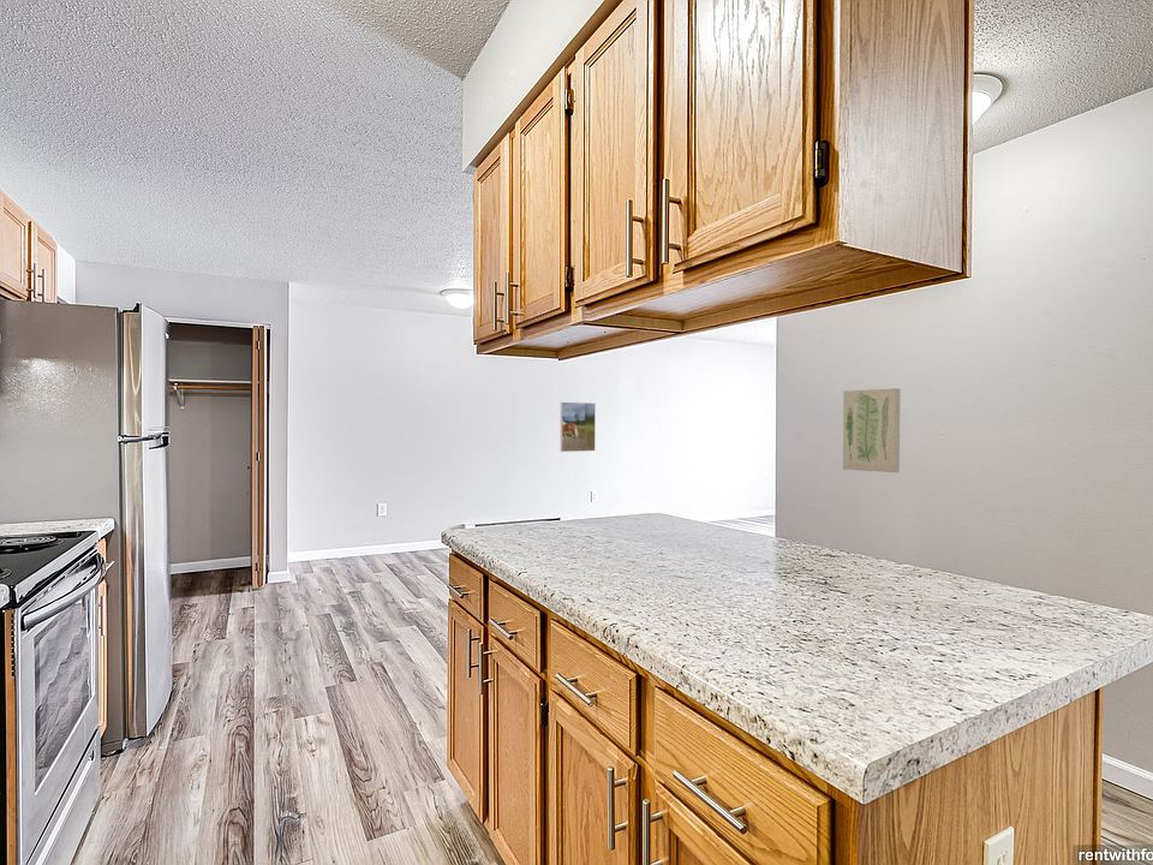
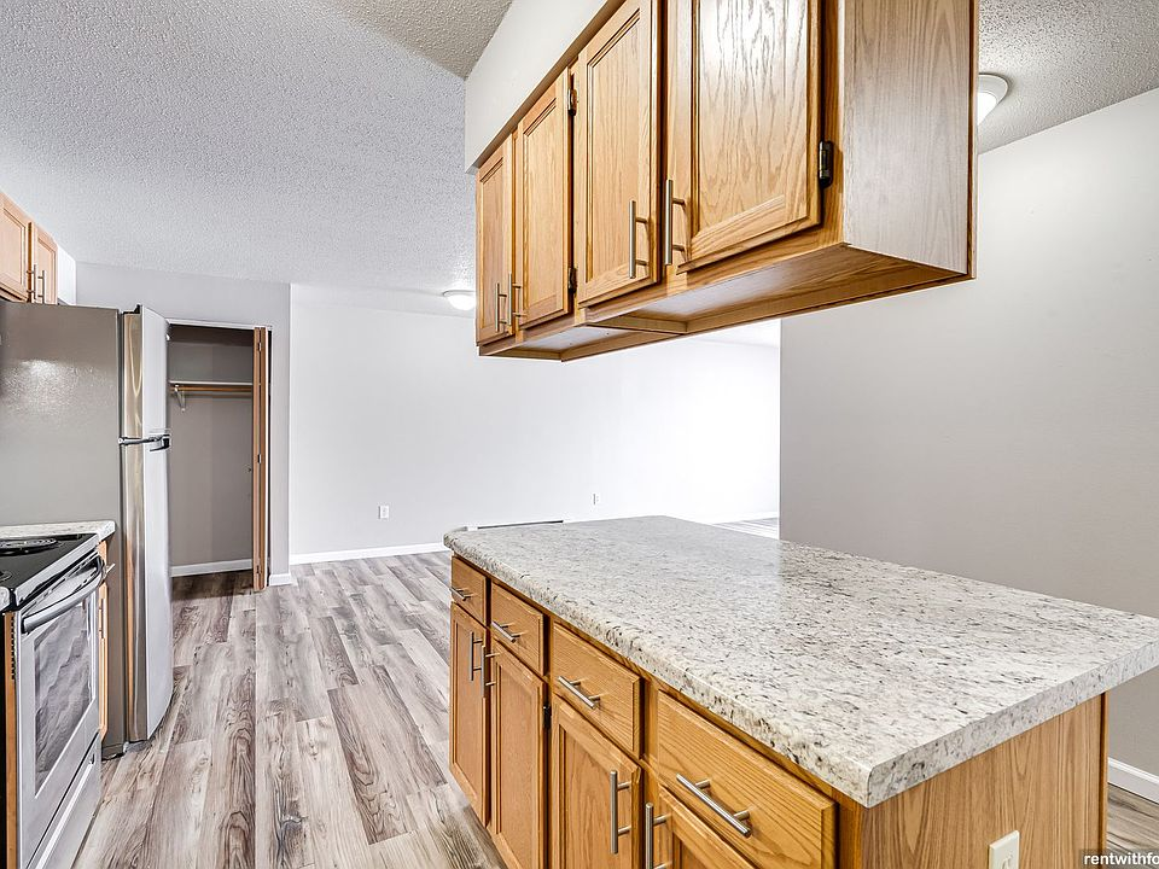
- wall art (870, 430)
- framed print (578, 426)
